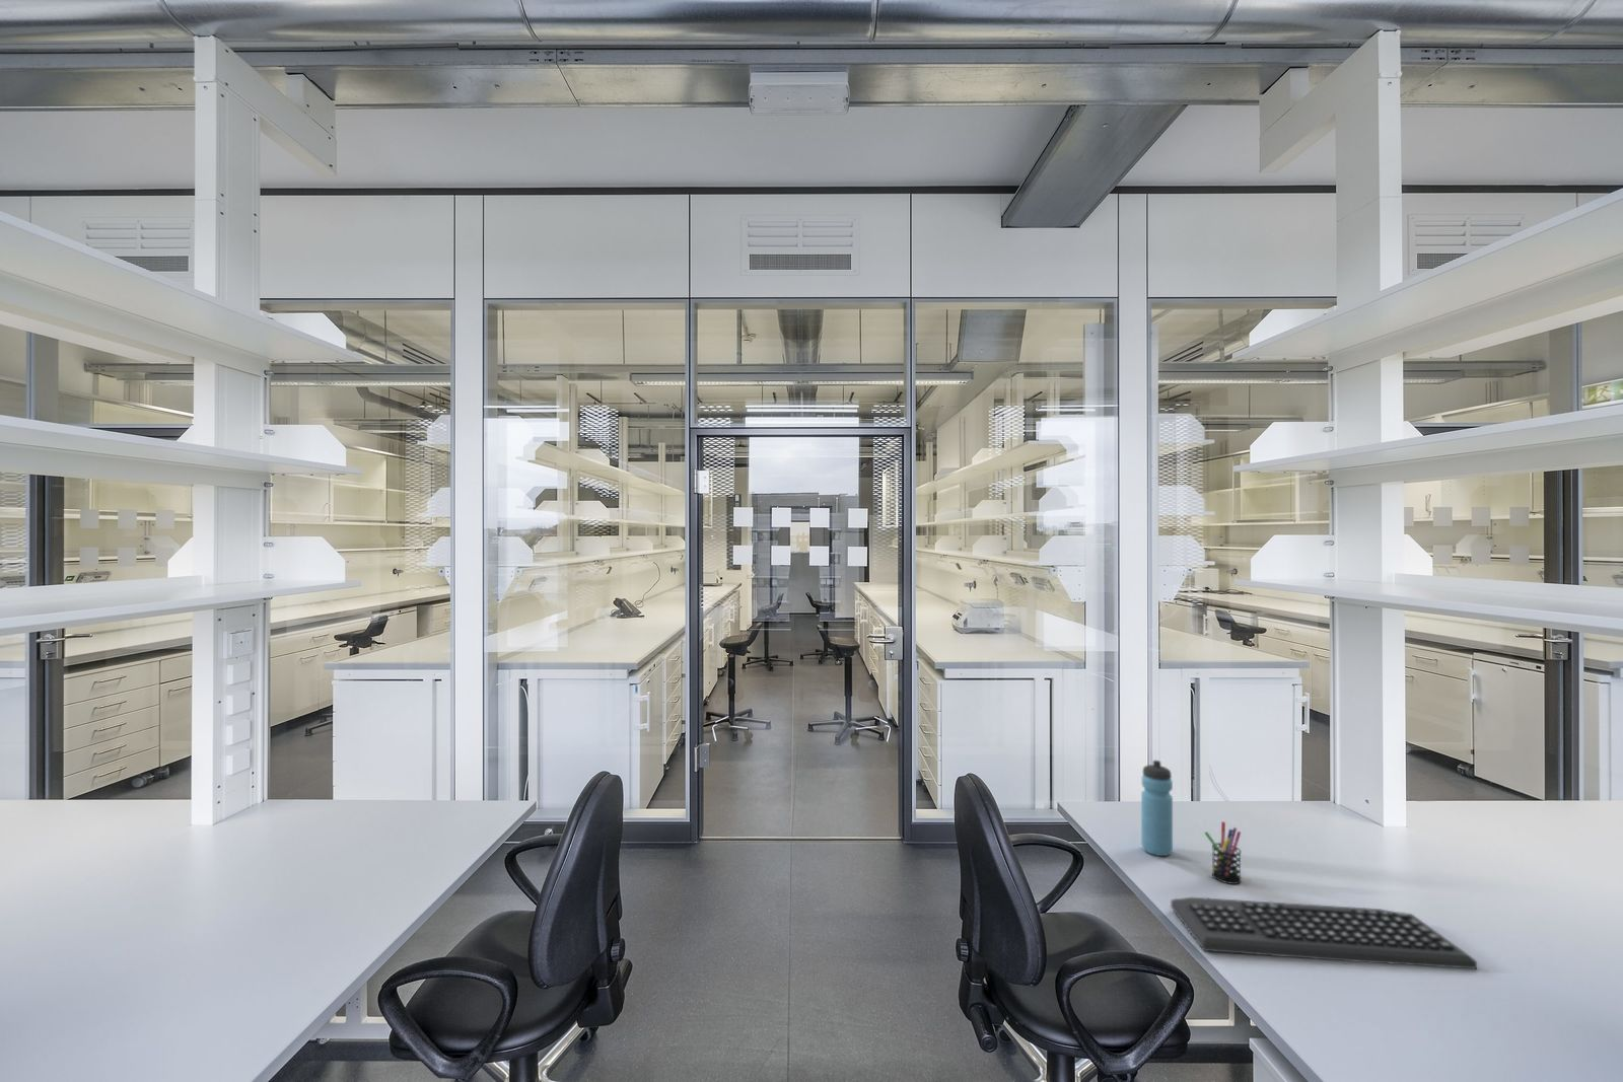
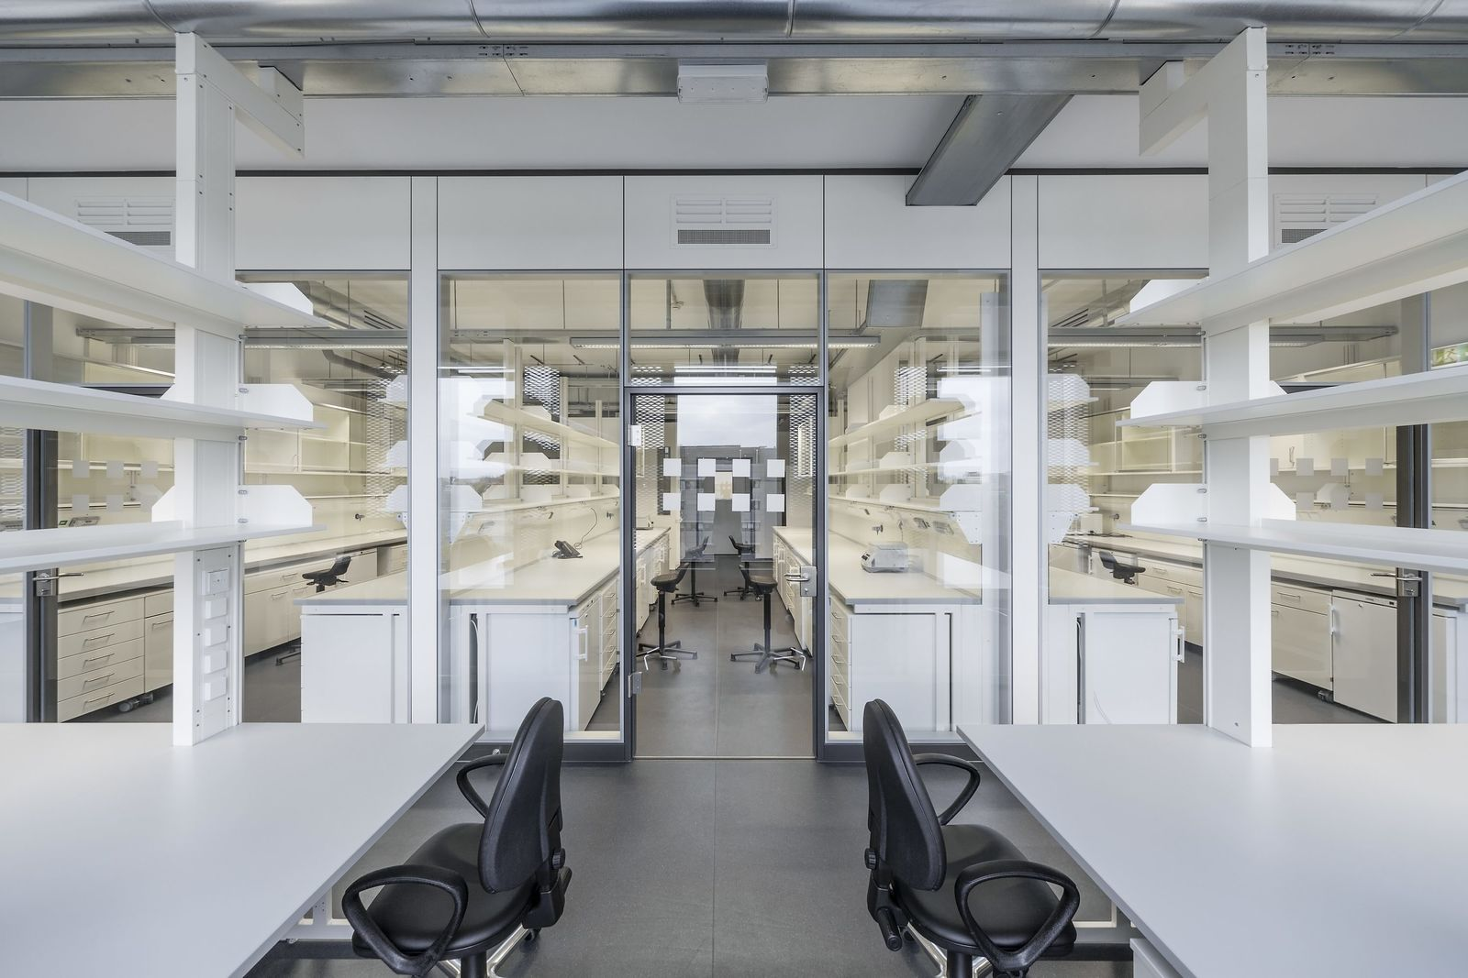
- pen holder (1222, 851)
- water bottle (1157, 805)
- keyboard (1309, 926)
